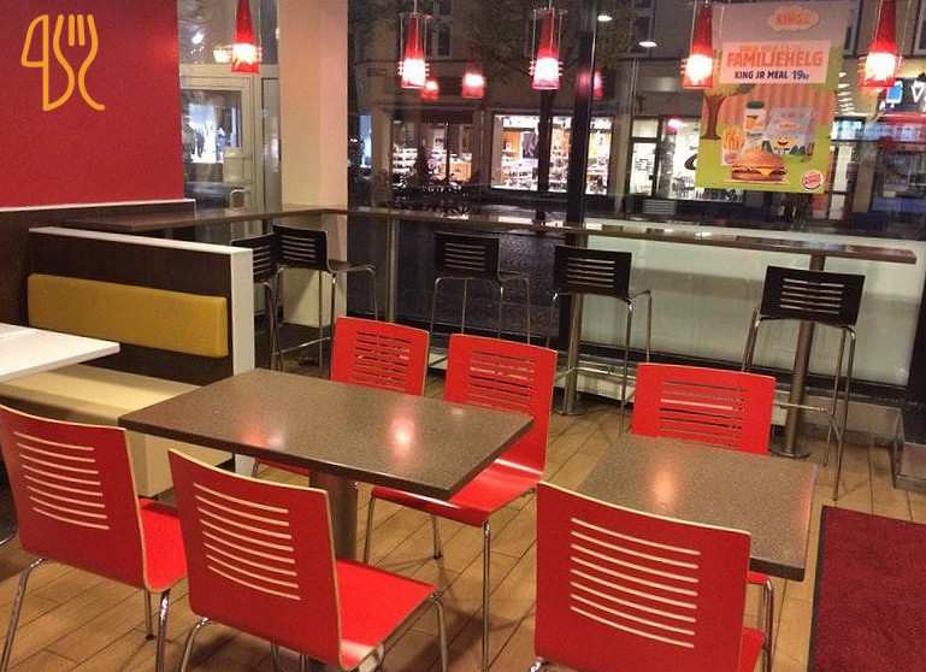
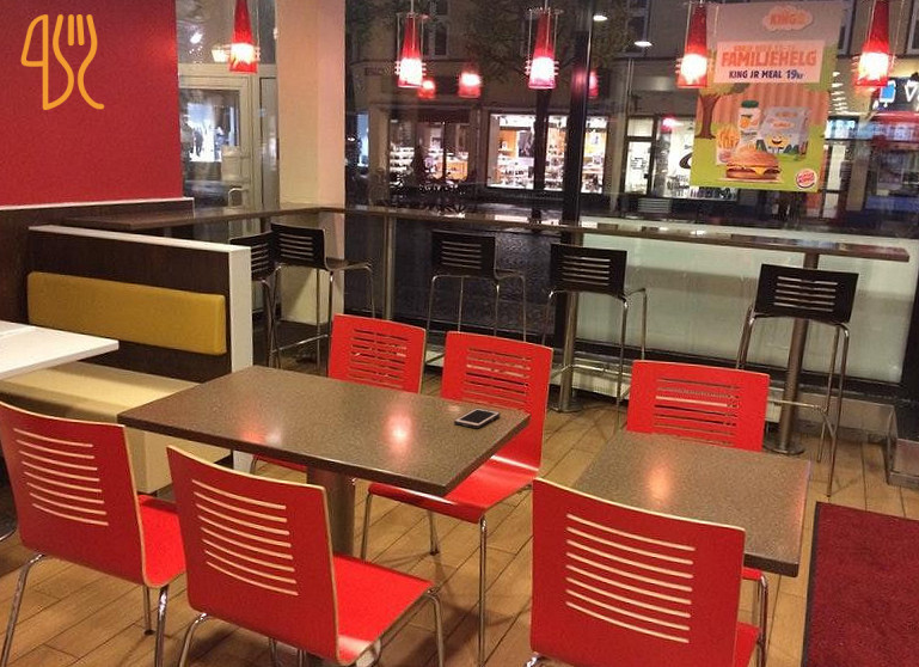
+ cell phone (477, 417)
